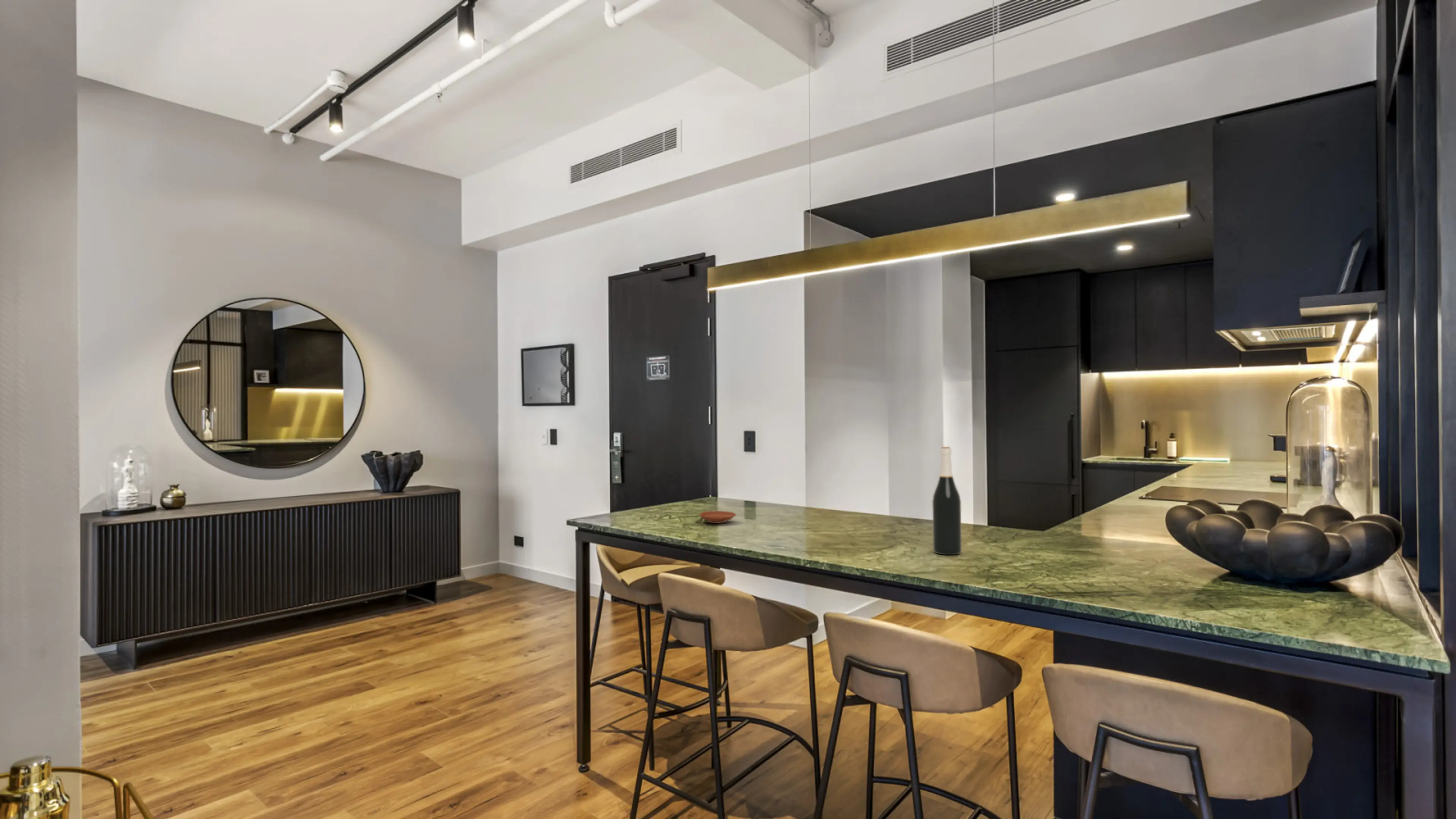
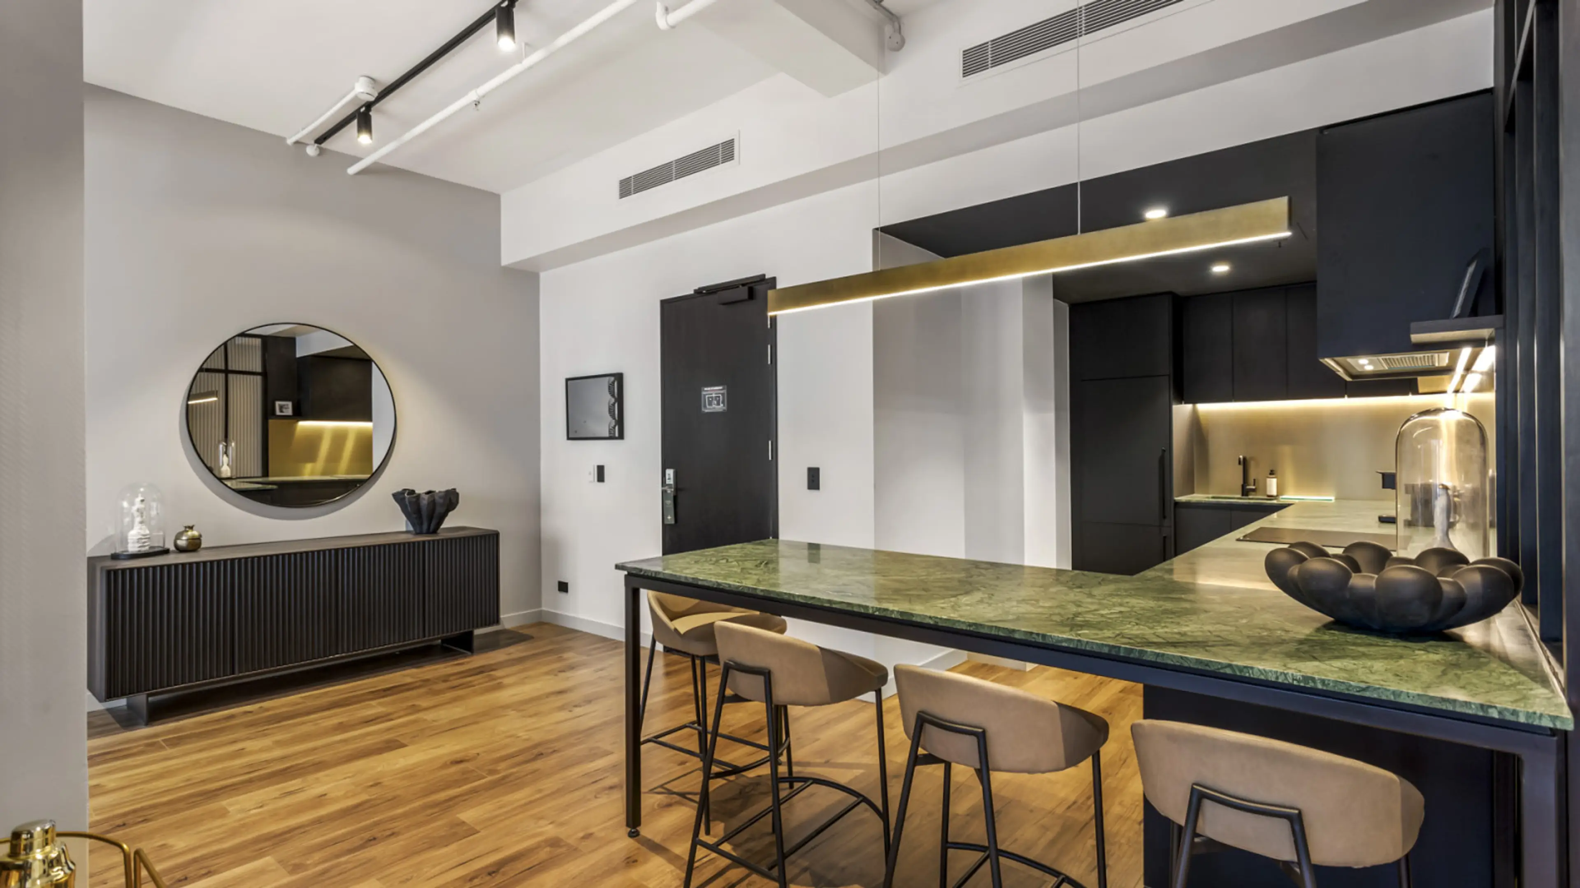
- plate (717, 518)
- wine bottle (946, 499)
